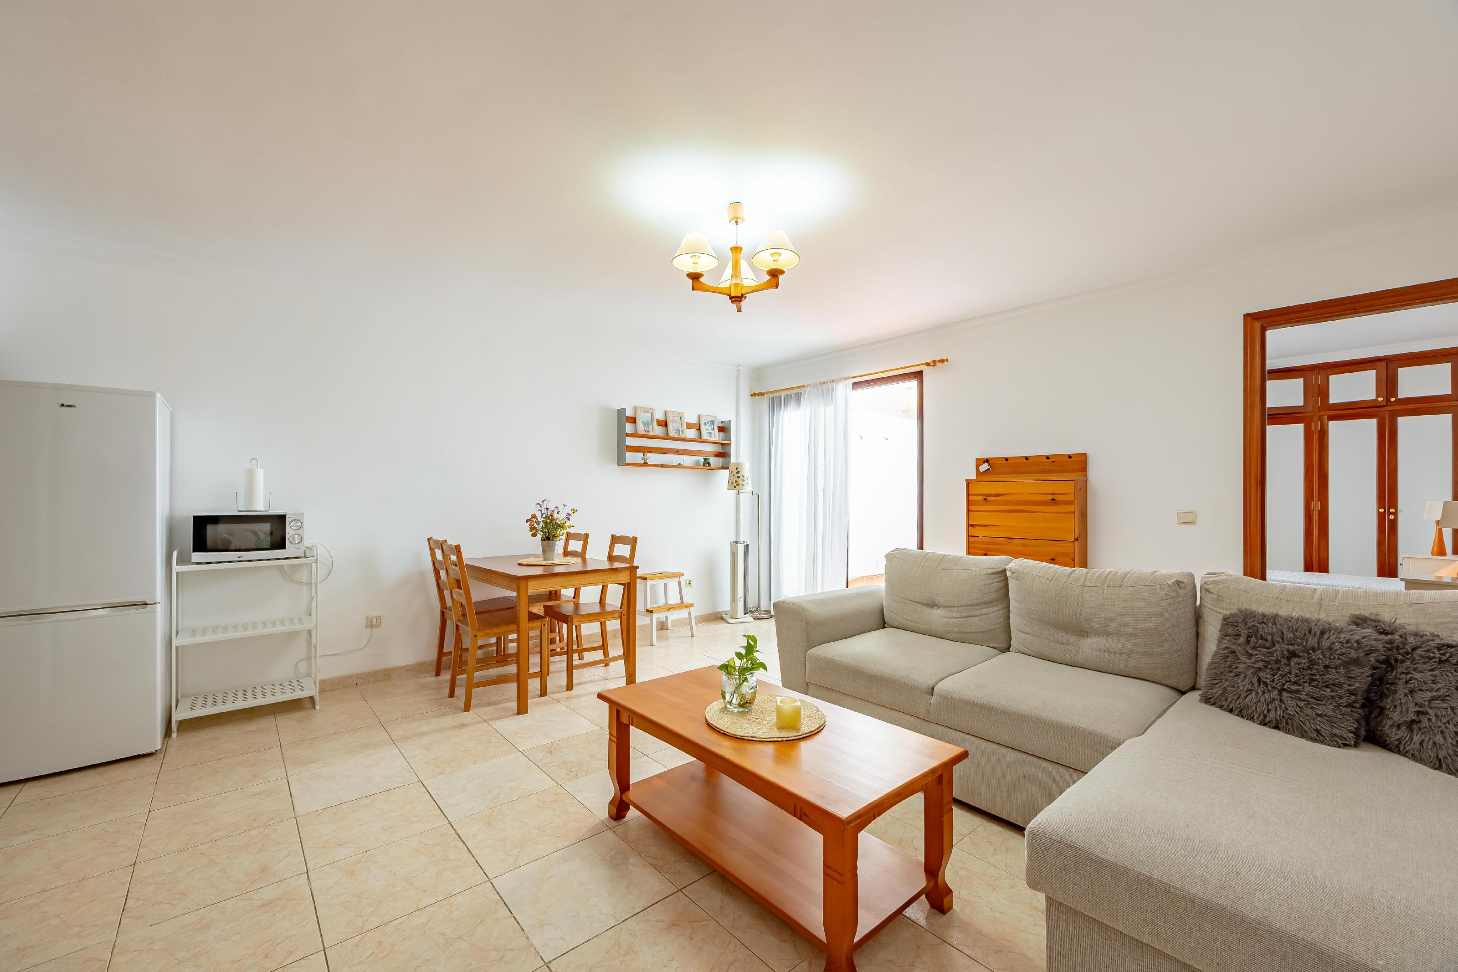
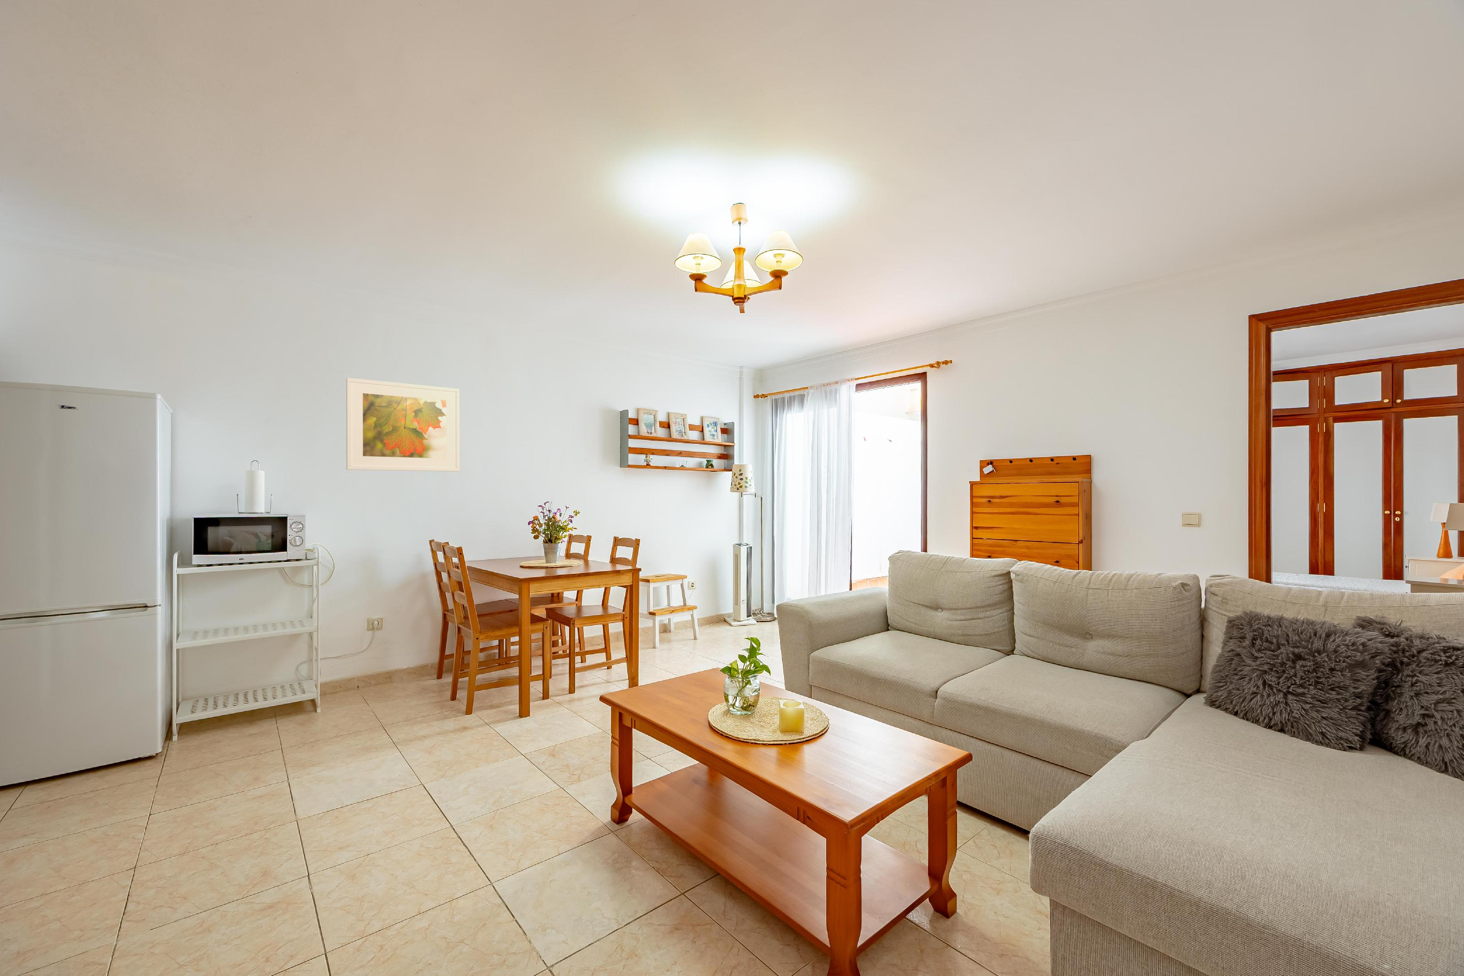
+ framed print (406, 427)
